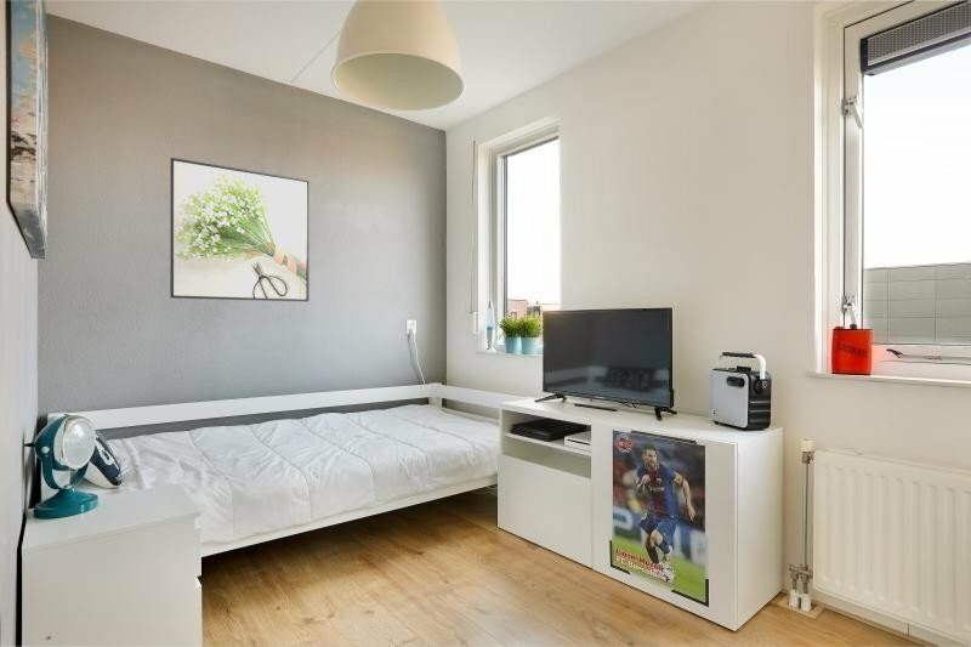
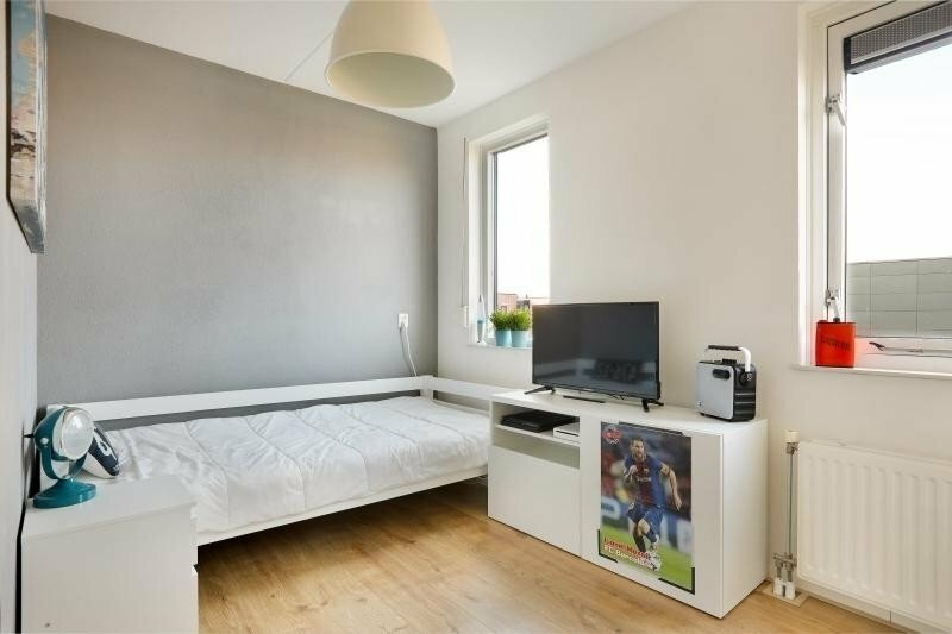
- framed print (244, 234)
